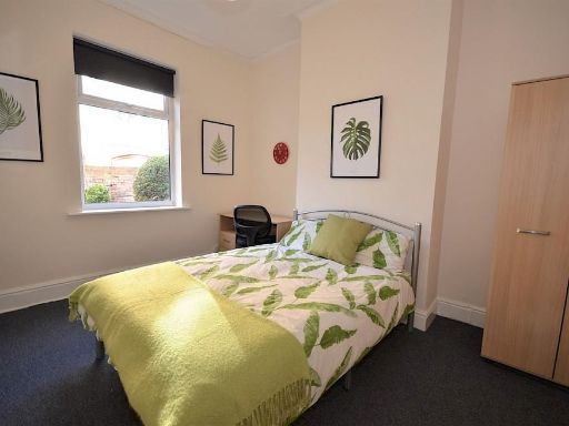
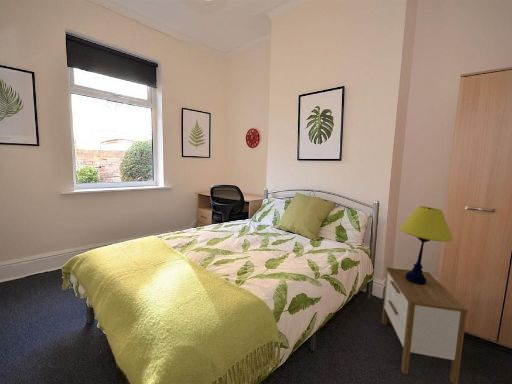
+ nightstand (415, 317)
+ table lamp (421, 244)
